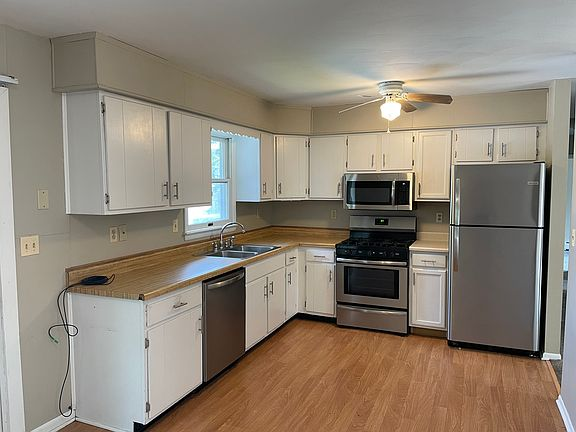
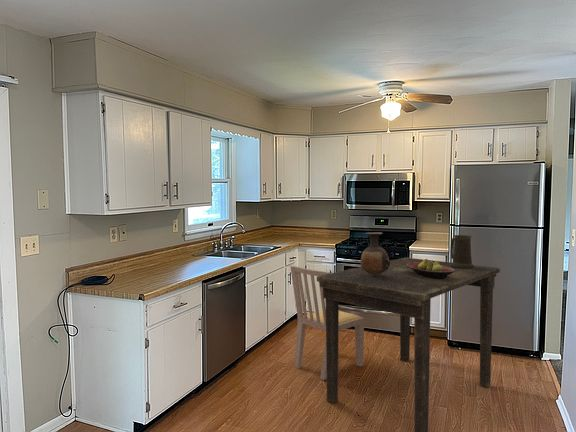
+ dining chair (325, 316)
+ fruit bowl (429, 267)
+ beer mug (460, 250)
+ dining table (409, 332)
+ vase (374, 254)
